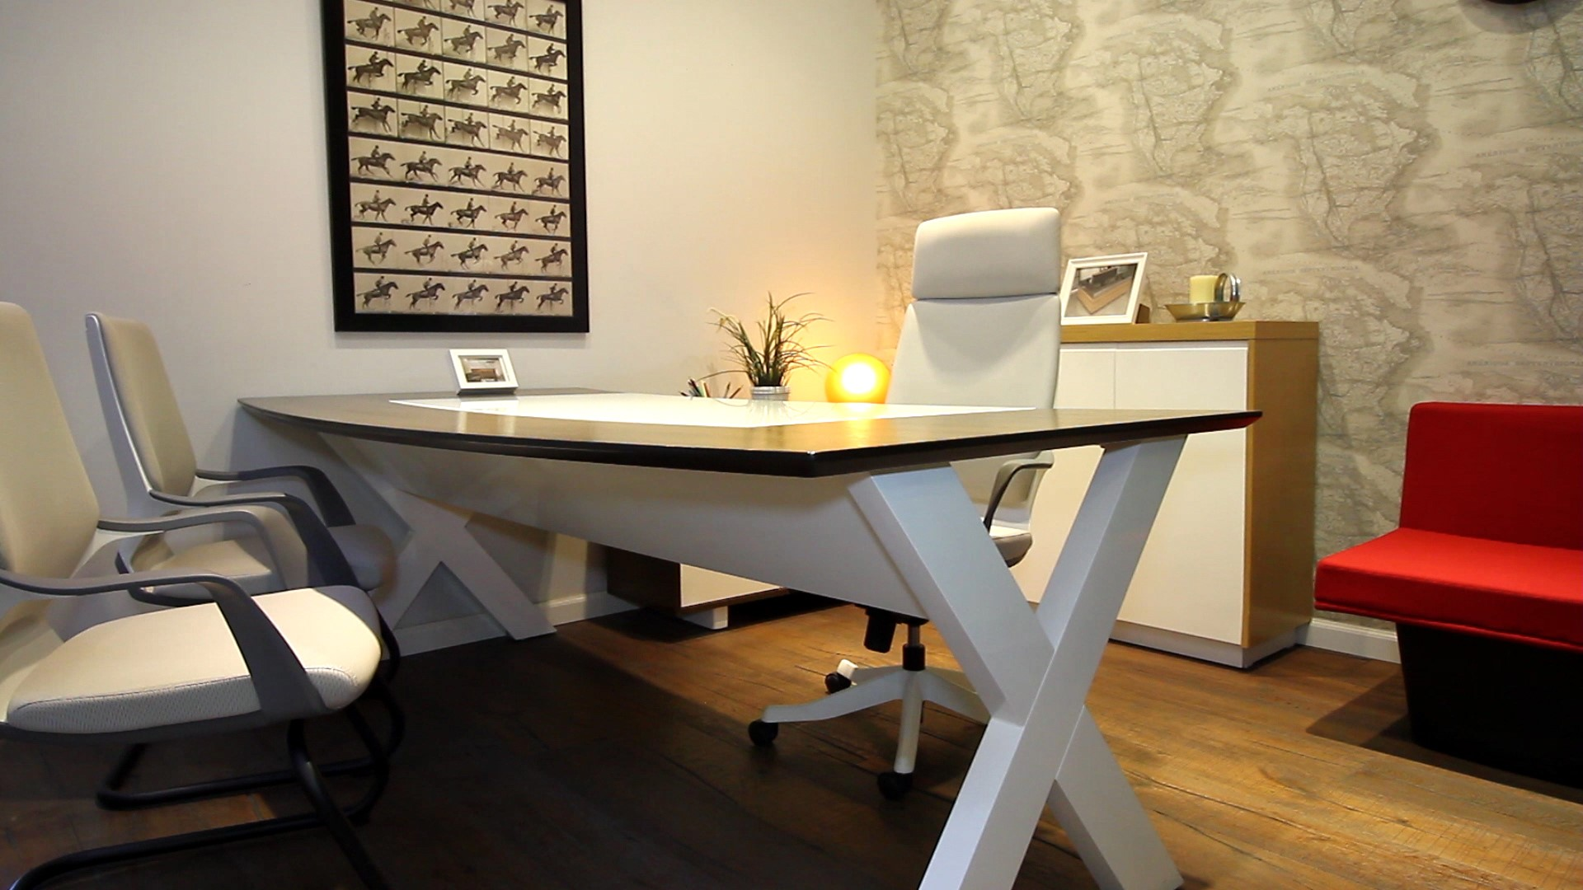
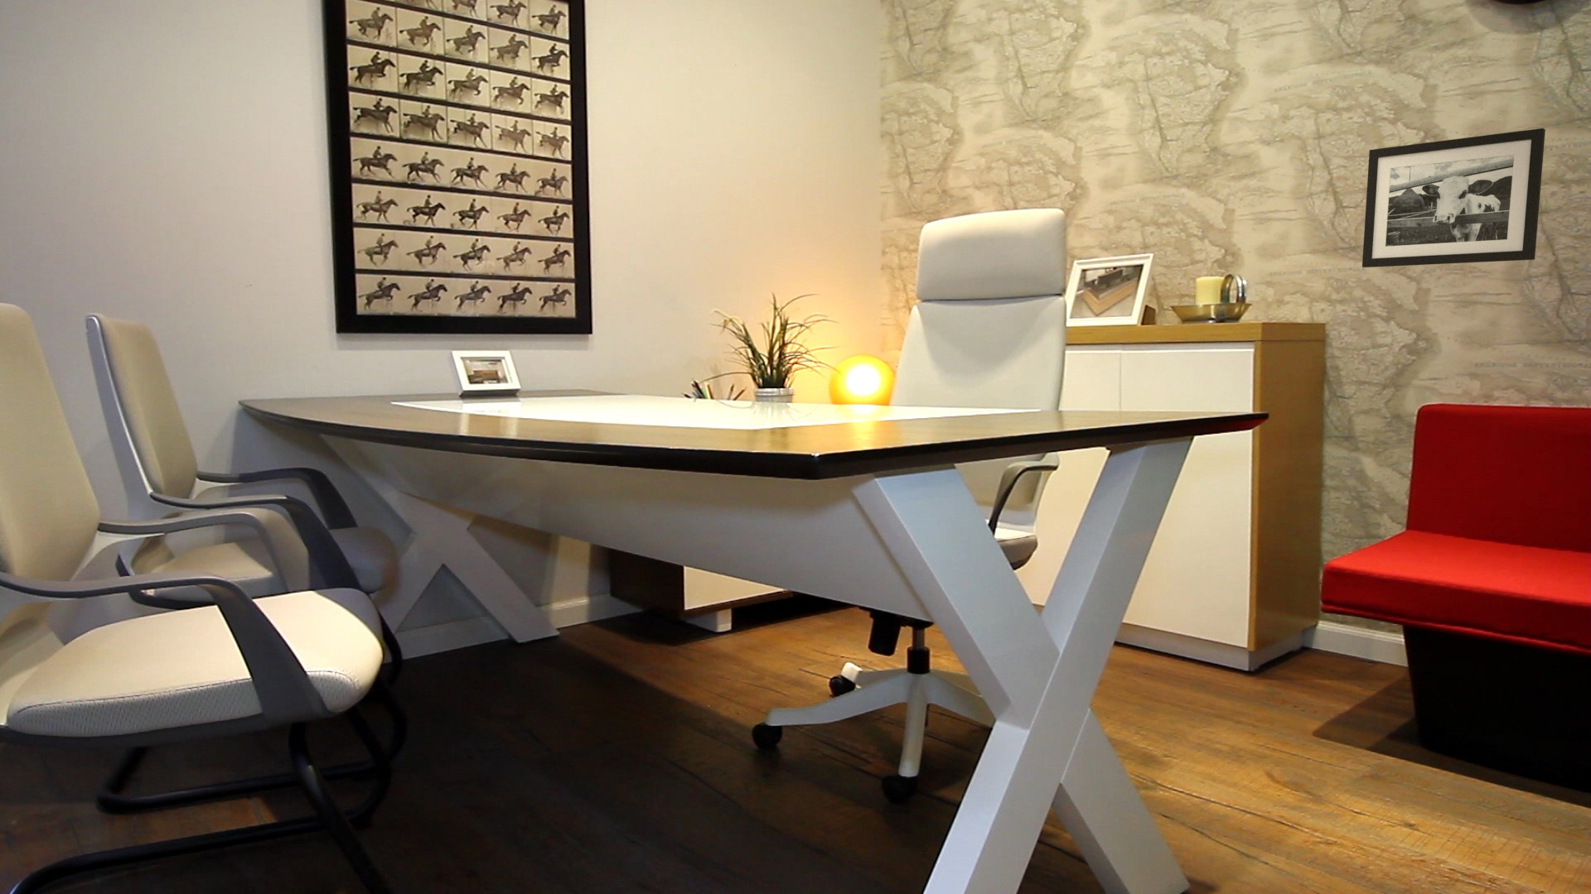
+ picture frame (1448, 202)
